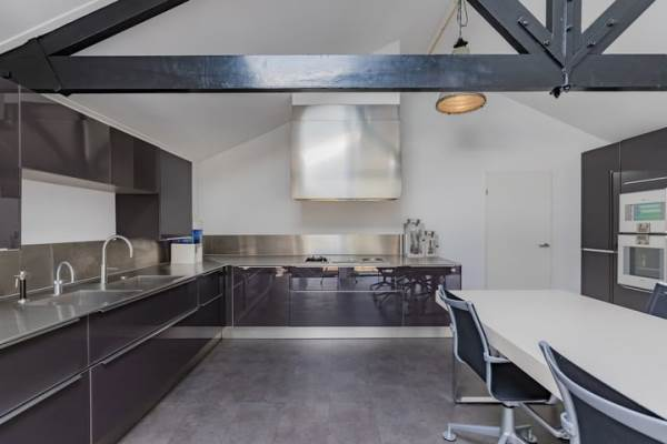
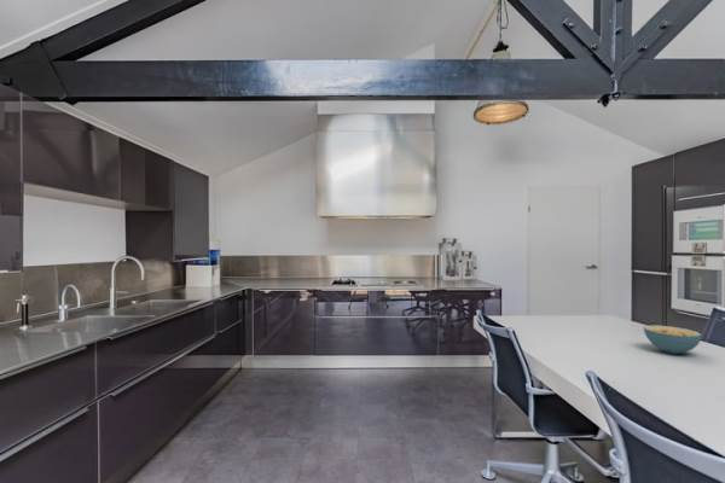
+ cereal bowl (671, 341)
